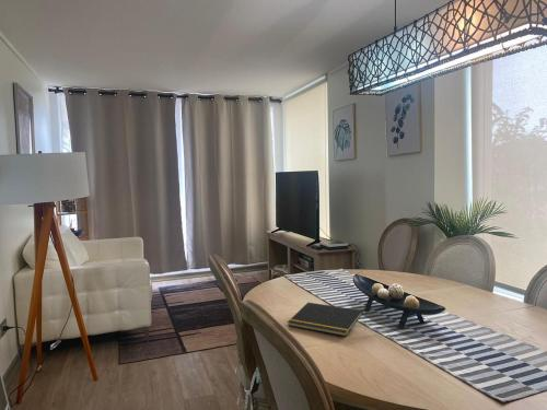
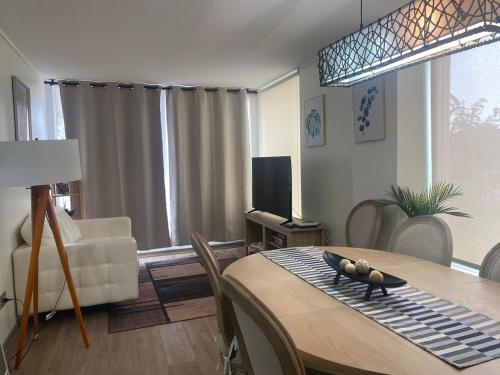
- notepad (325, 317)
